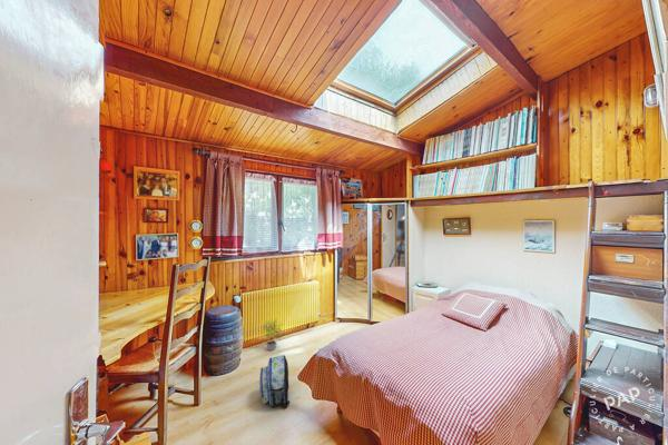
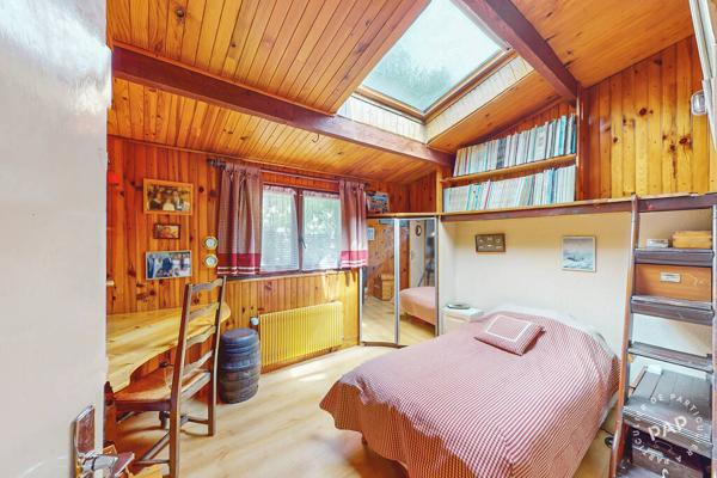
- backpack (274, 378)
- potted plant (272, 333)
